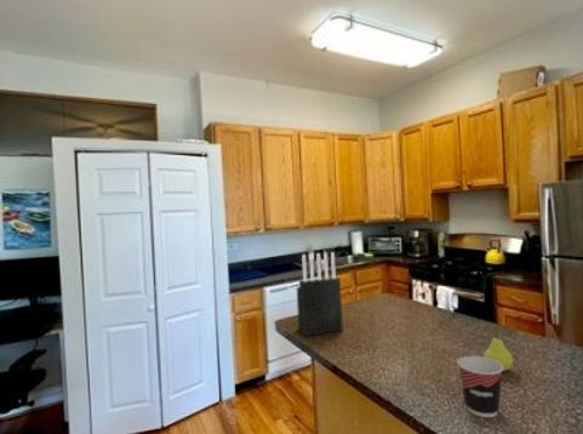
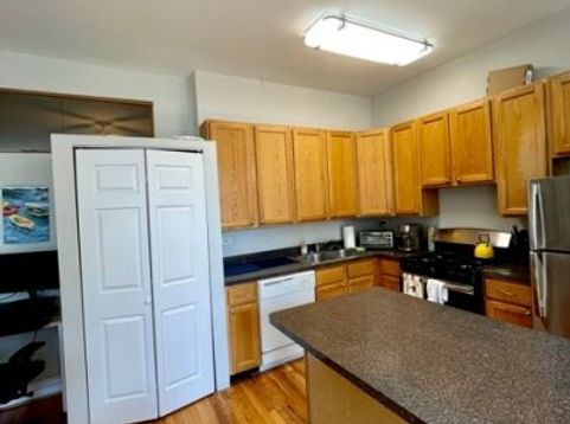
- knife block (316, 290)
- cup (480, 386)
- fruit (497, 350)
